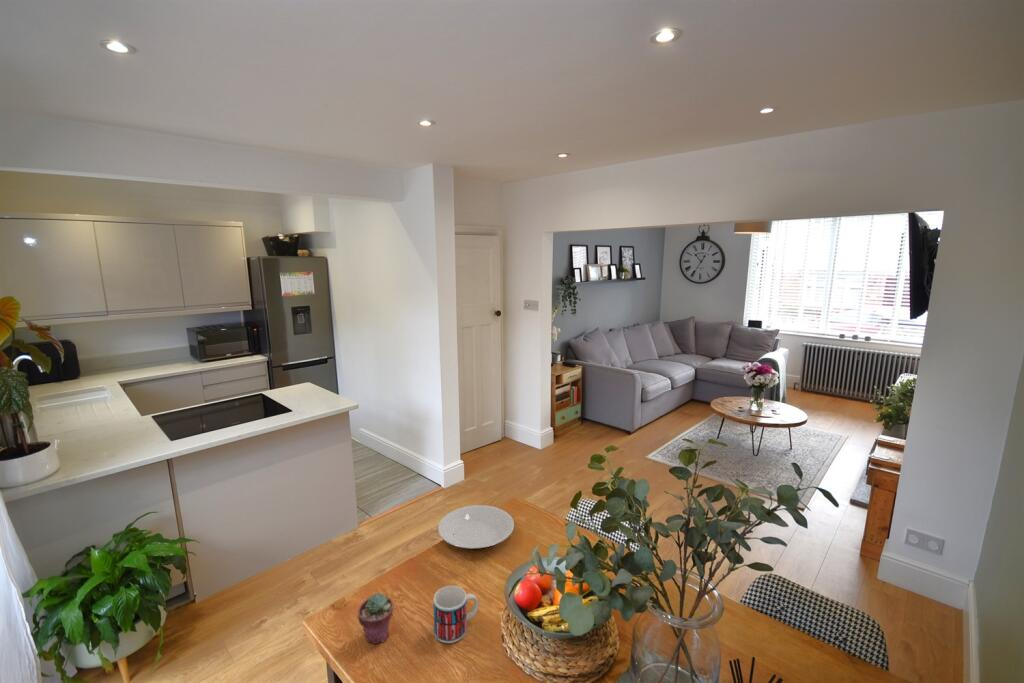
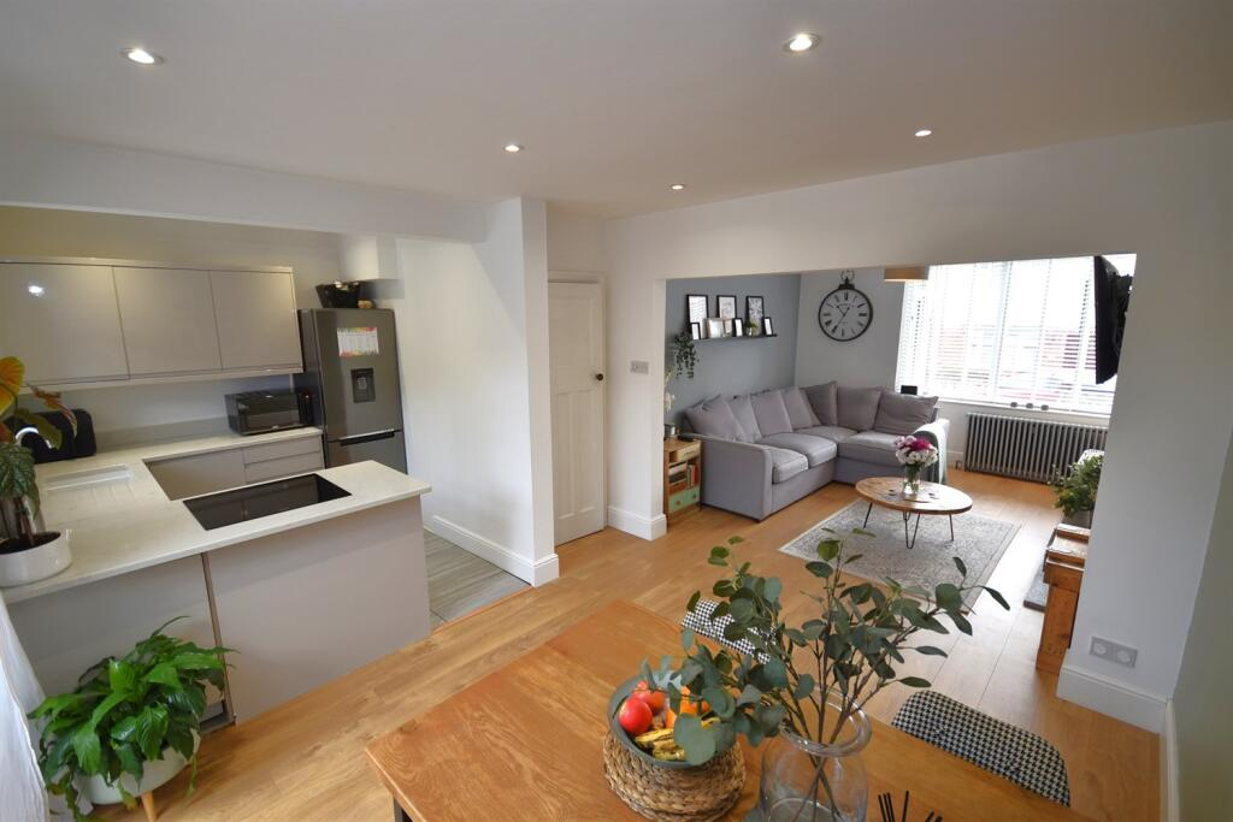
- potted succulent (376, 615)
- plate (476, 530)
- mug (454, 610)
